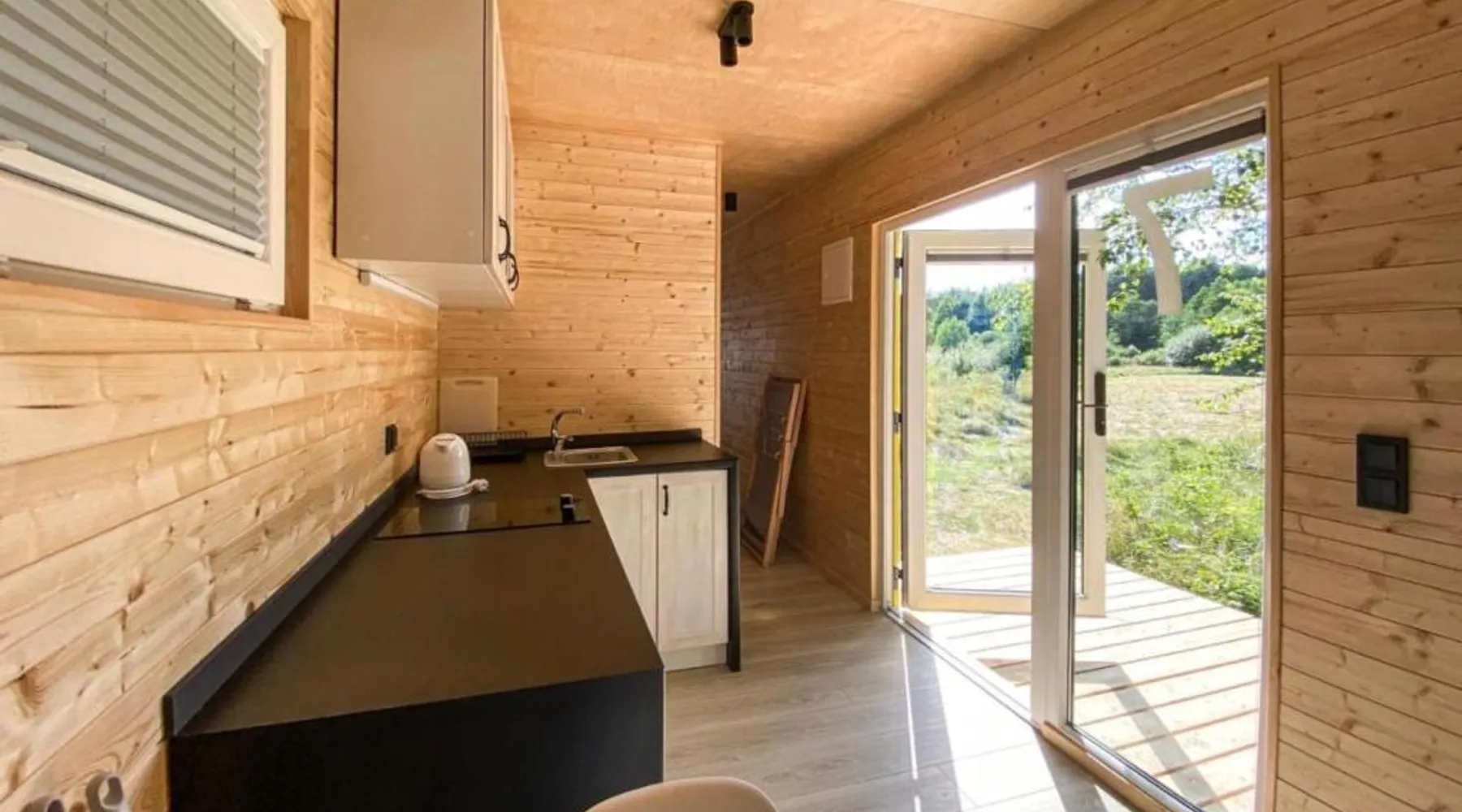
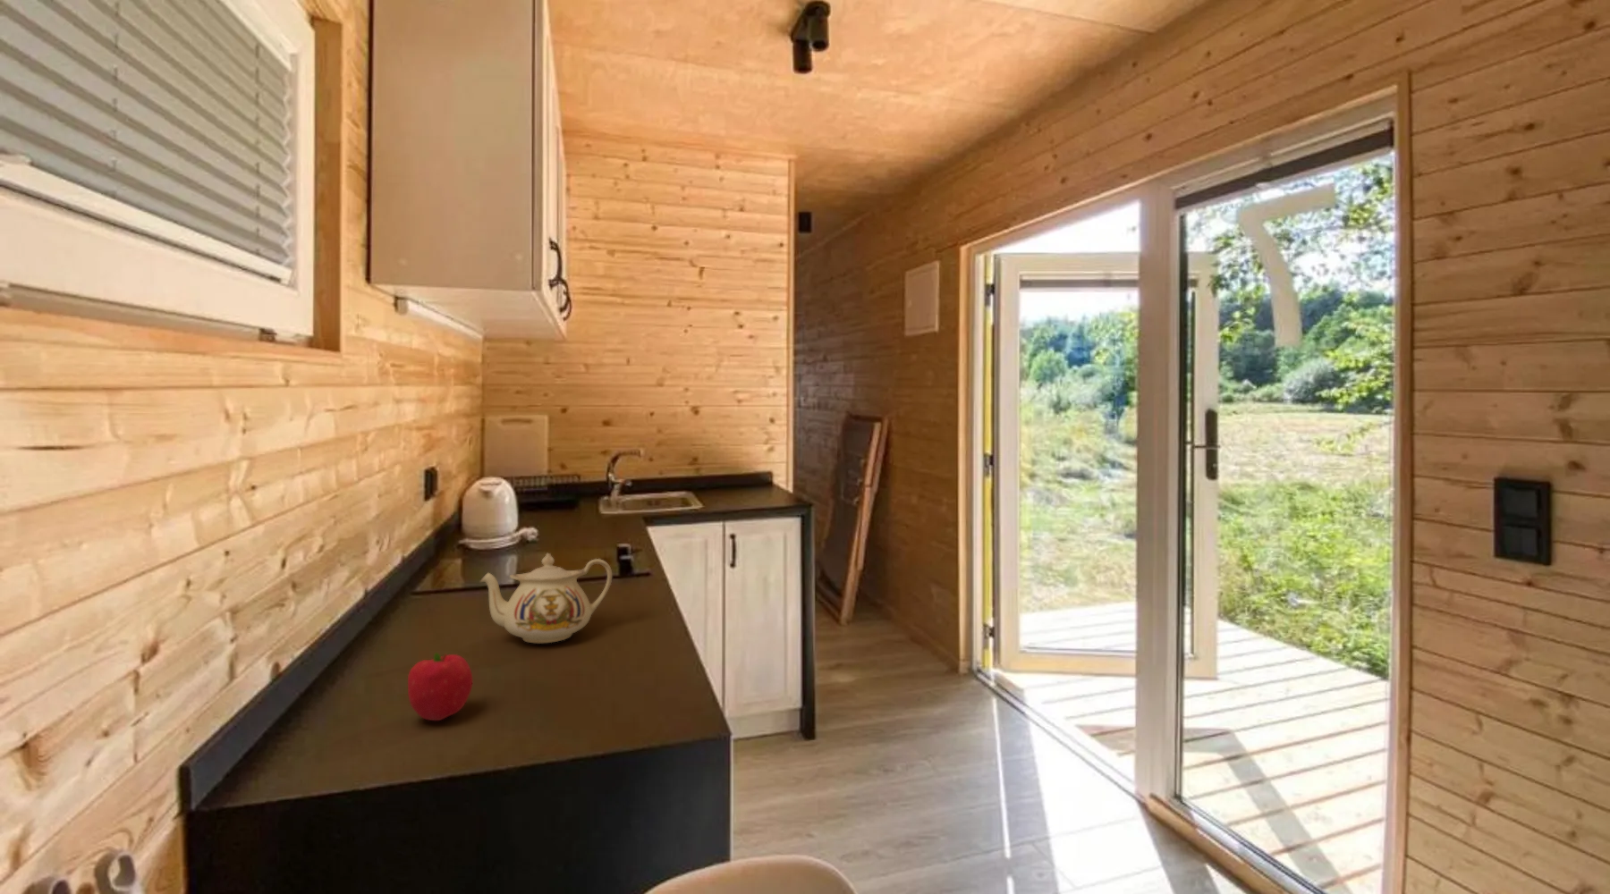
+ teapot (547, 595)
+ fruit (440, 684)
